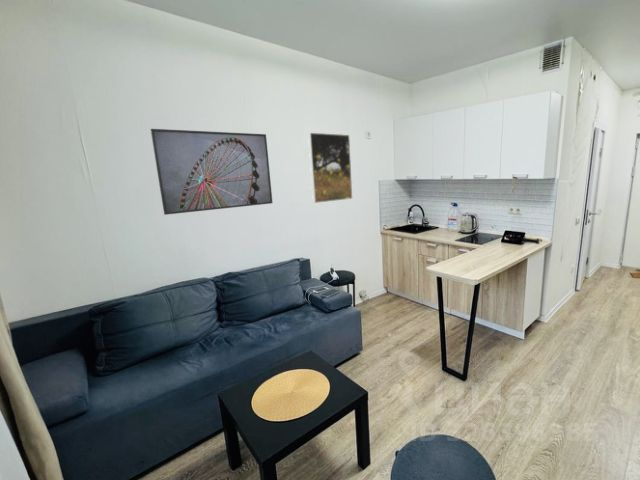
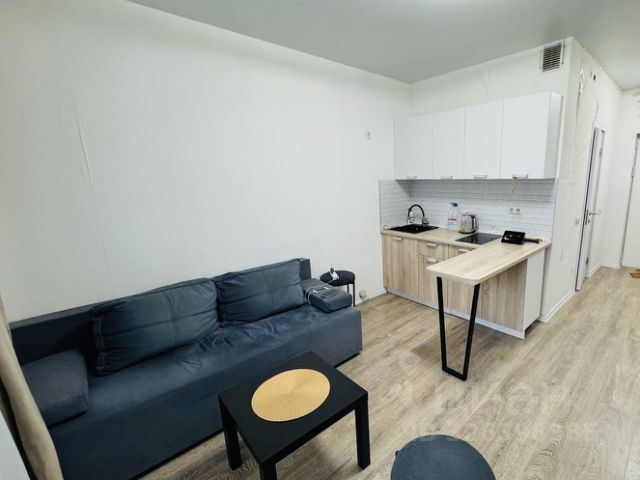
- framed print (331, 168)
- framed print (219, 171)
